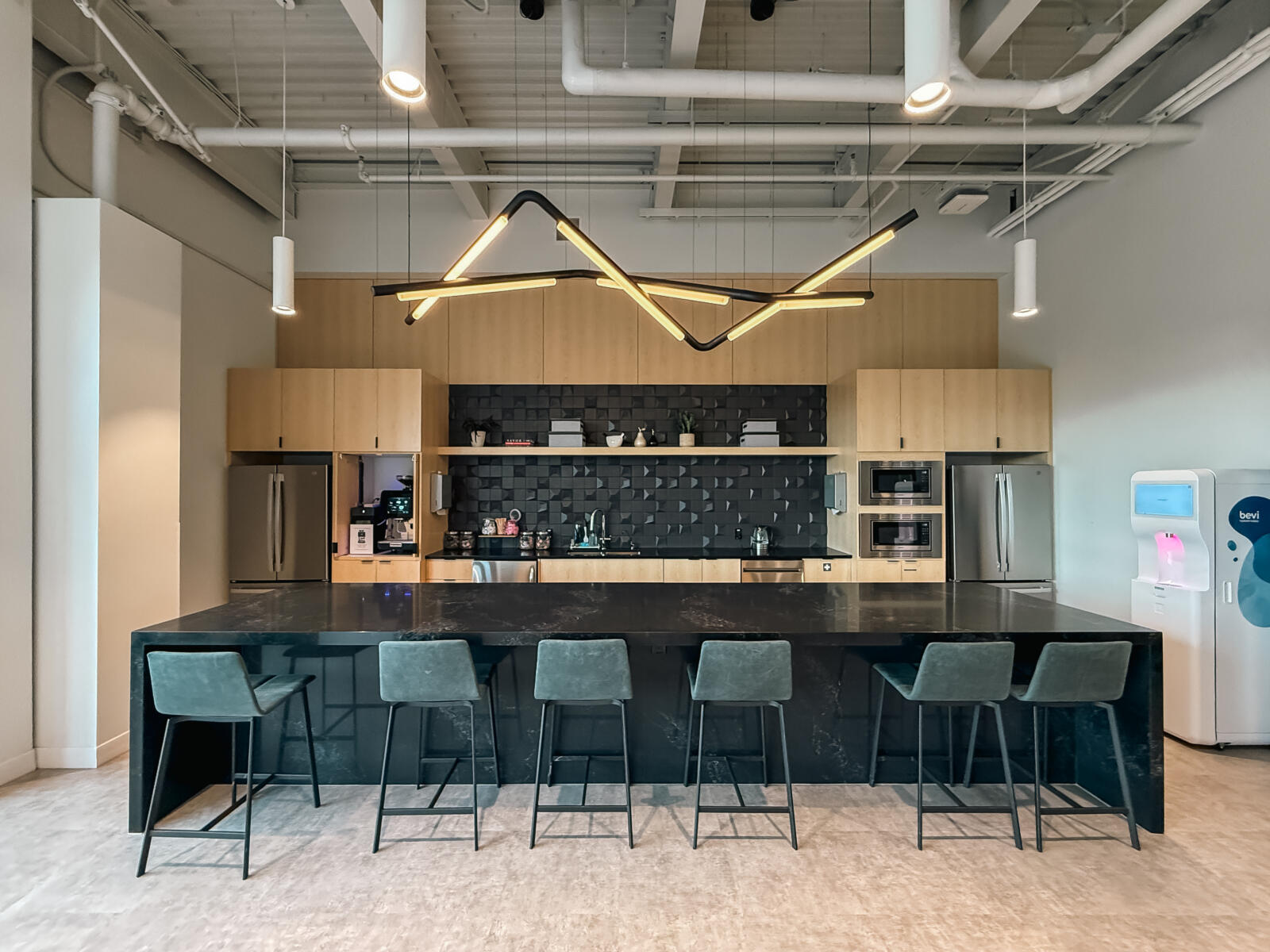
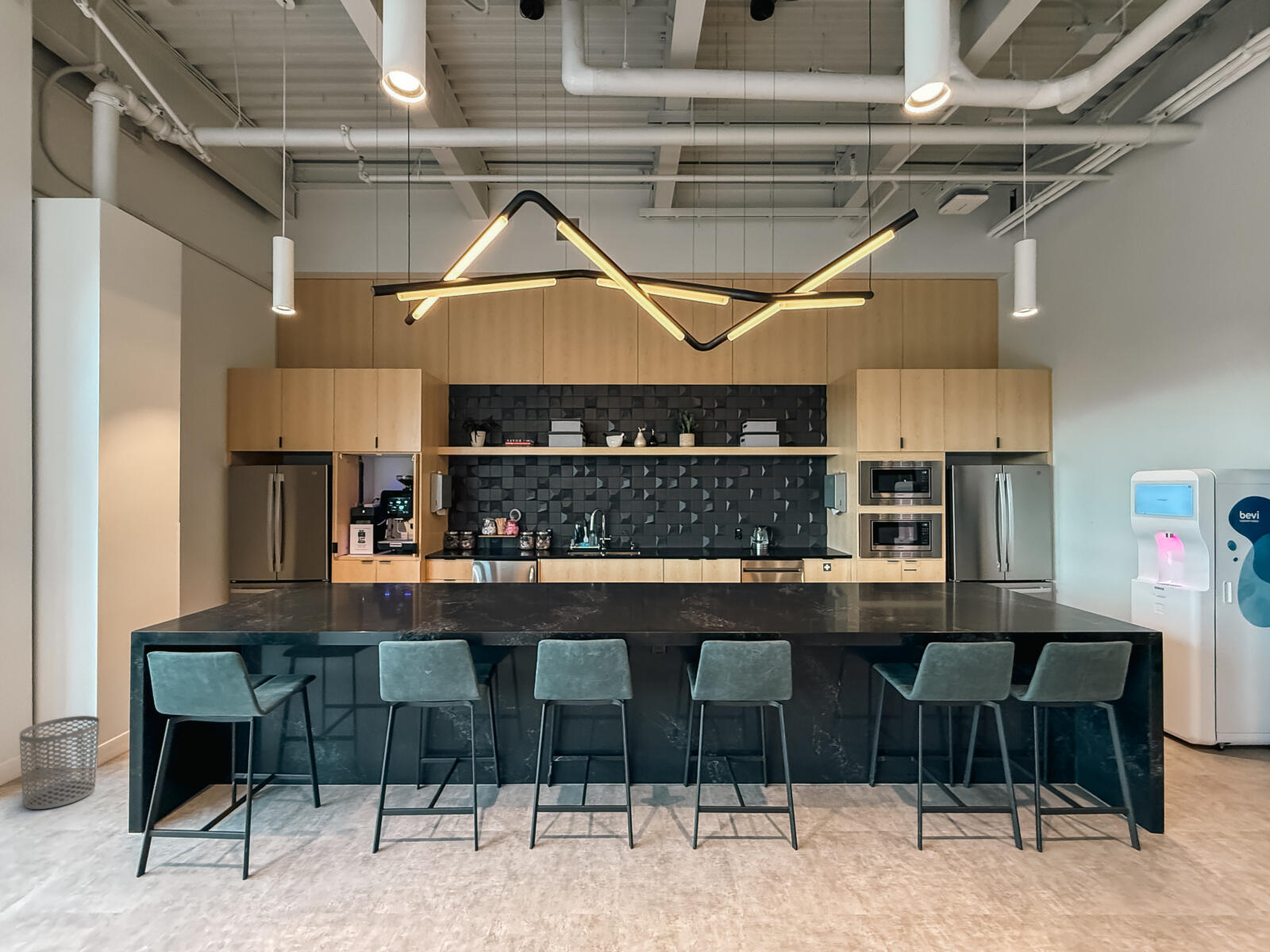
+ waste bin (60, 762)
